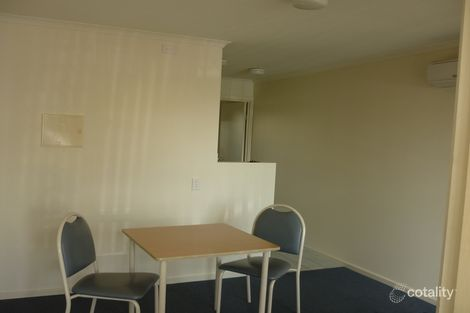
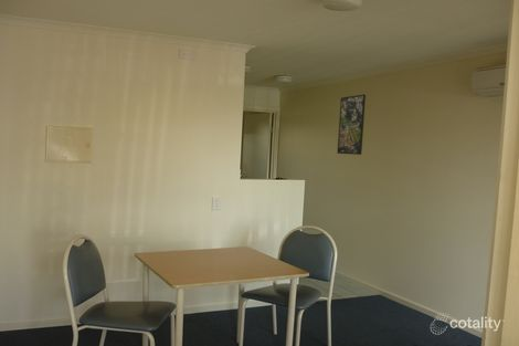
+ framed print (350, 125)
